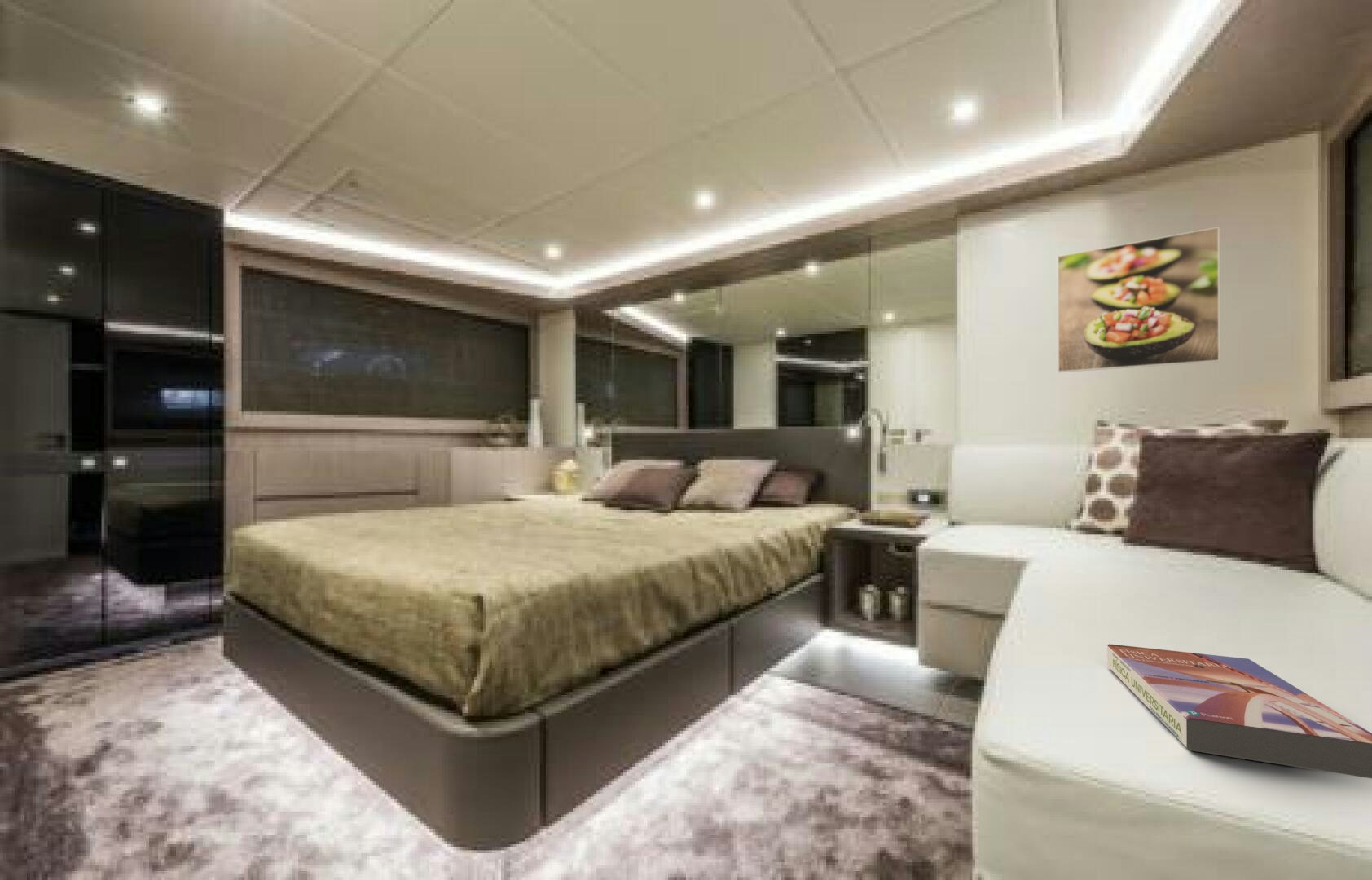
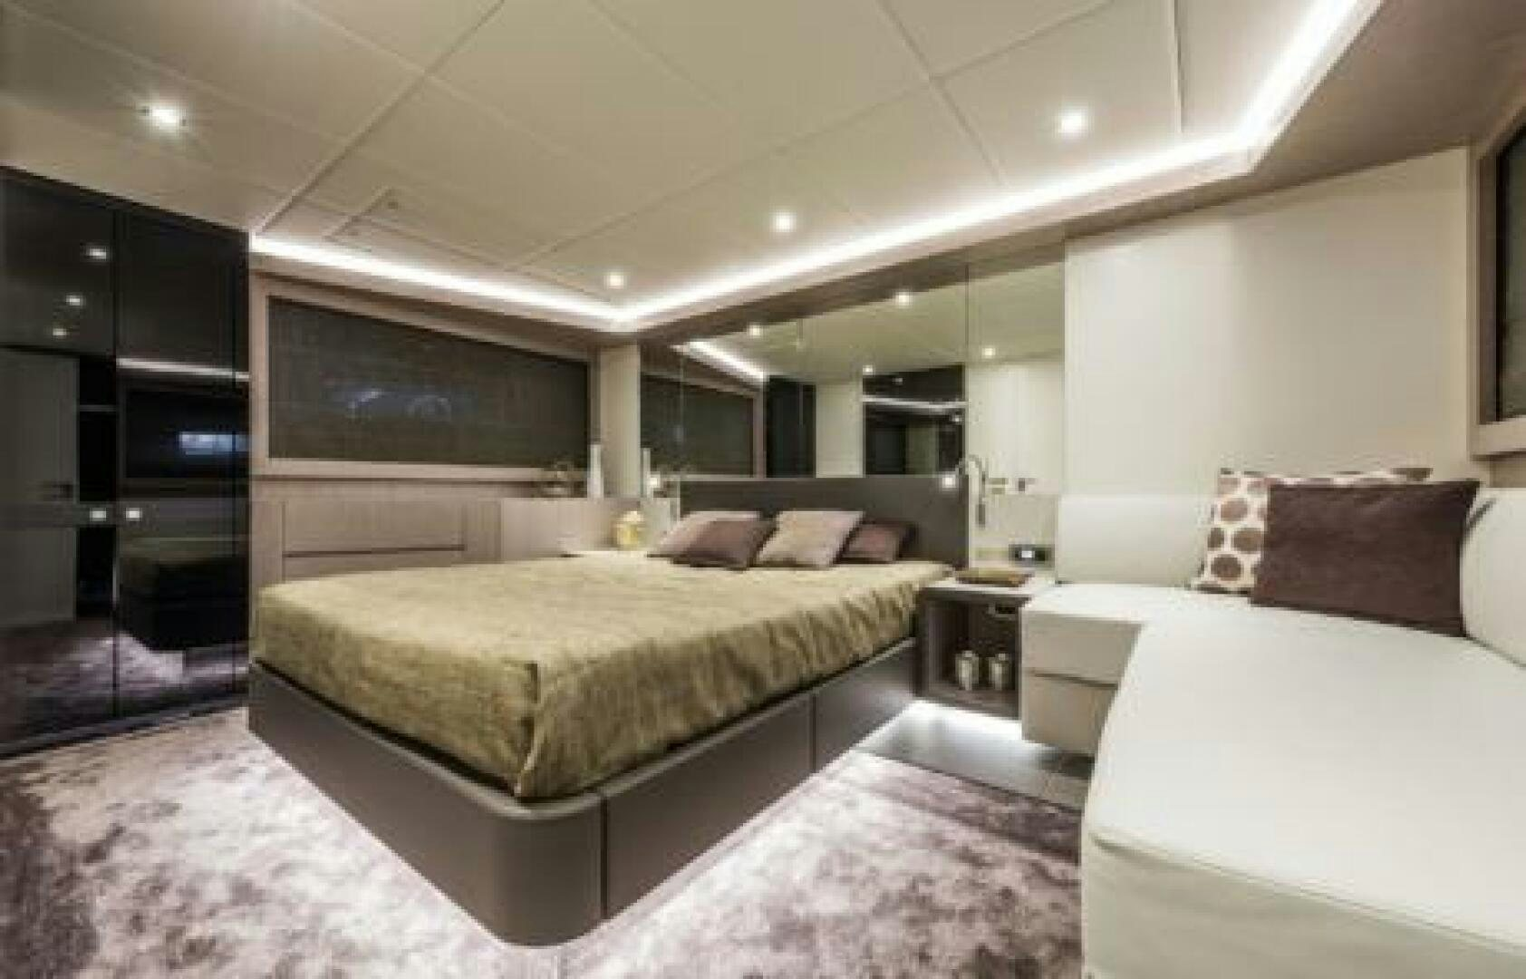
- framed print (1132, 305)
- textbook (1221, 698)
